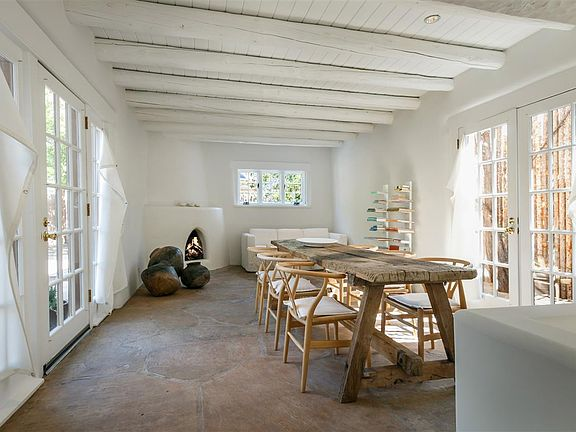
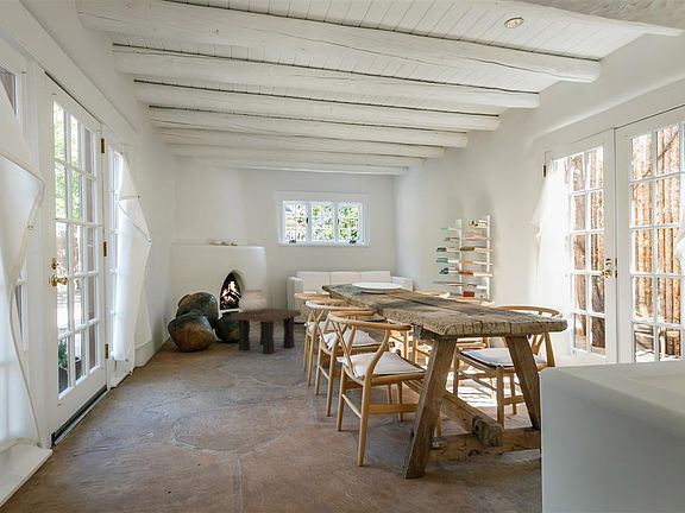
+ side table (266, 330)
+ ceramic pot (252, 300)
